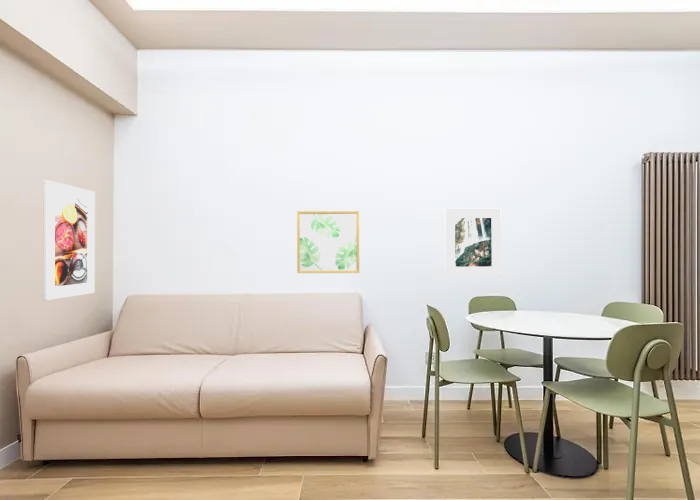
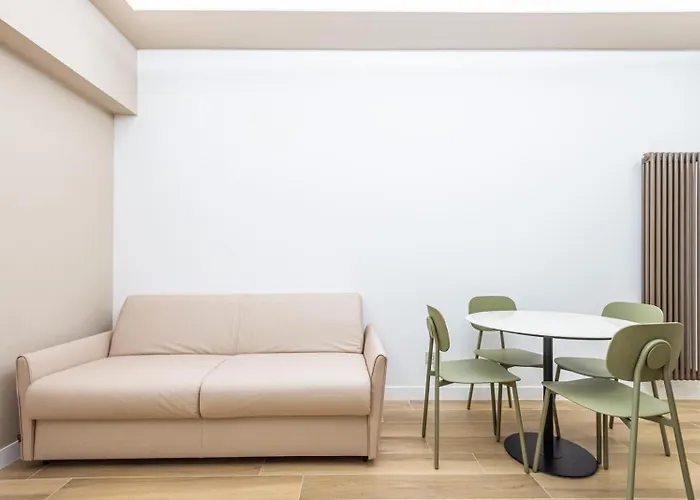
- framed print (473, 242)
- wall art (328, 242)
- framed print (71, 241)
